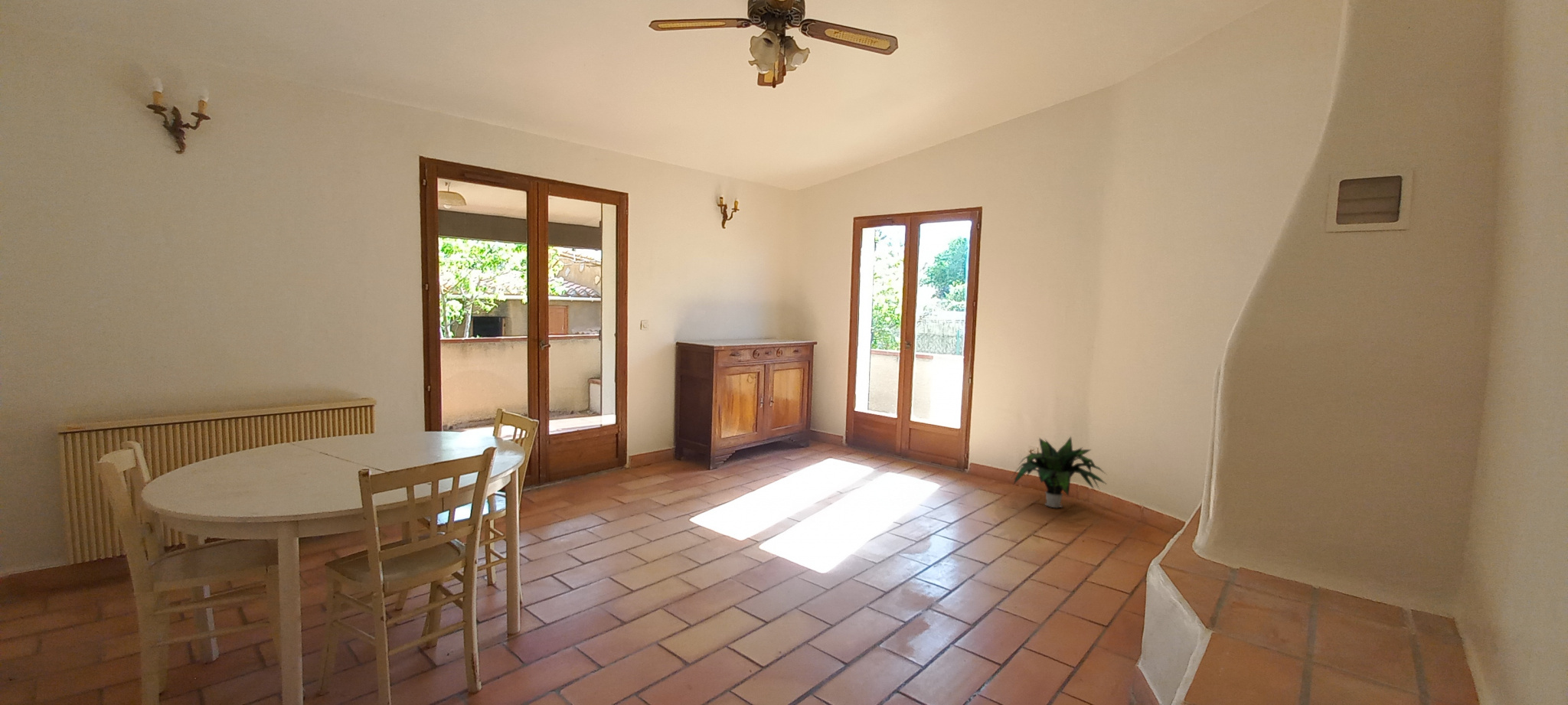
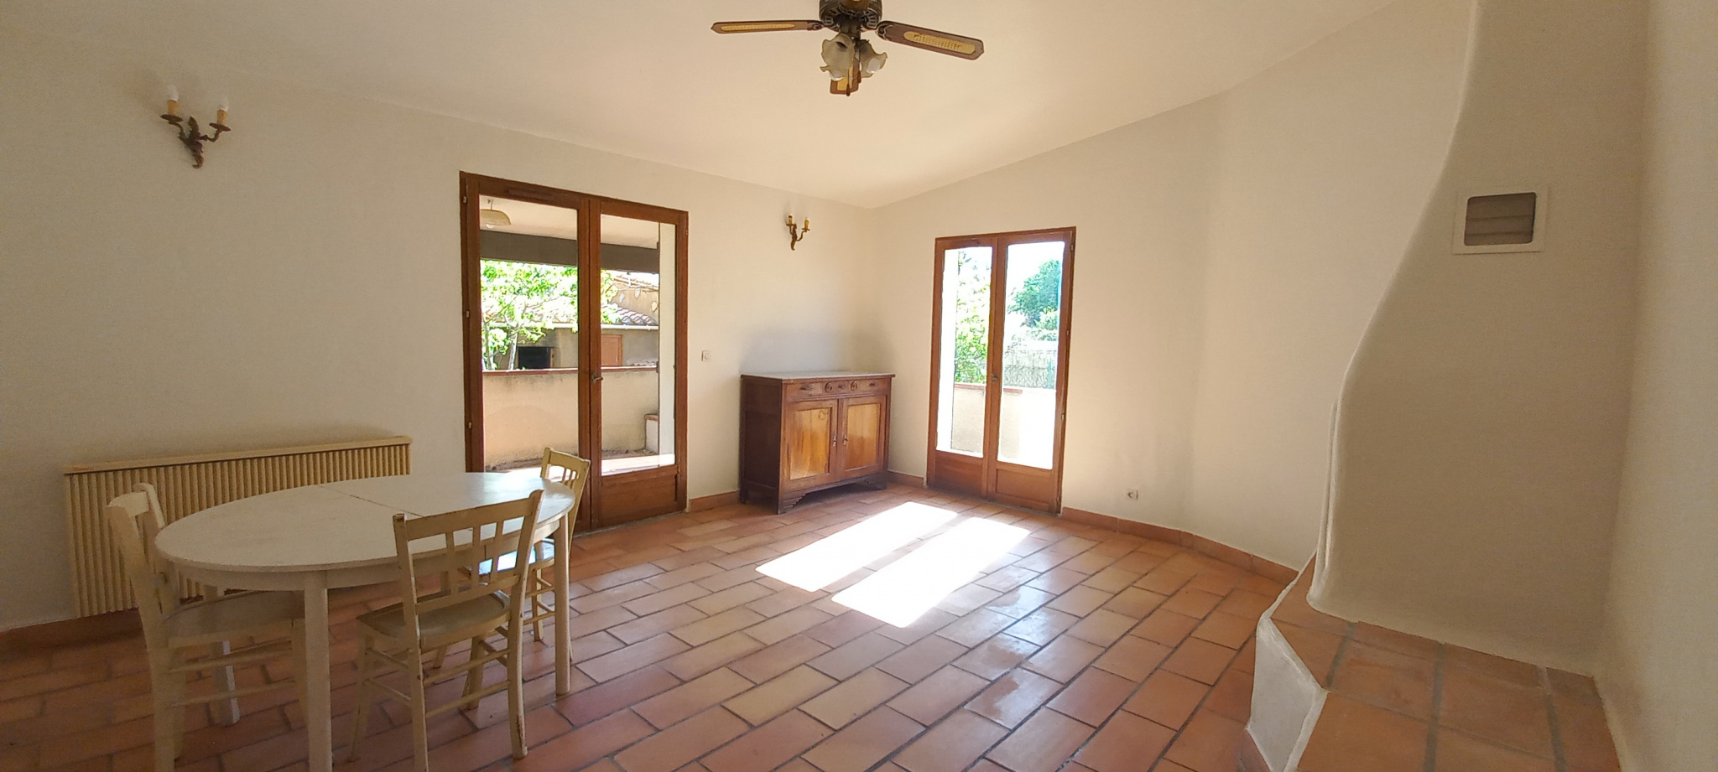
- potted plant (1056, 471)
